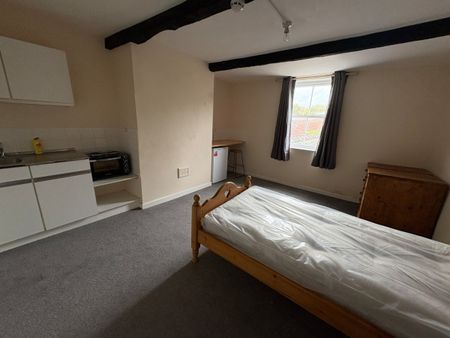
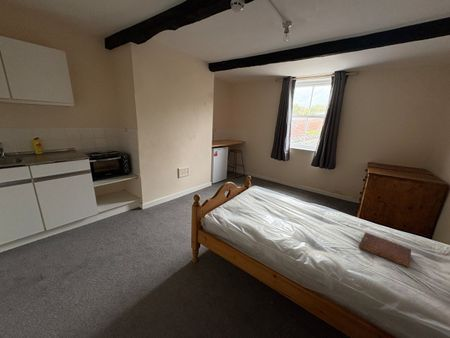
+ diary (384, 248)
